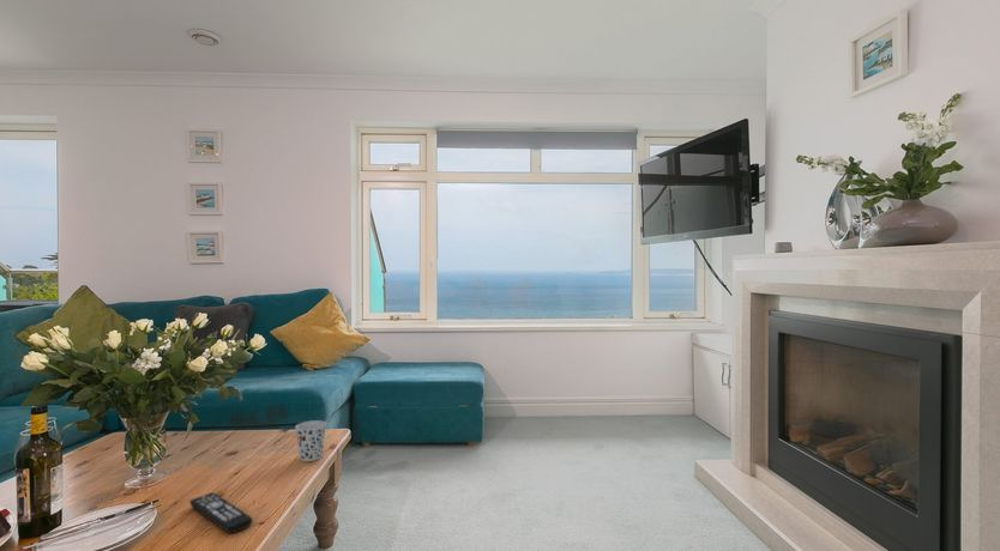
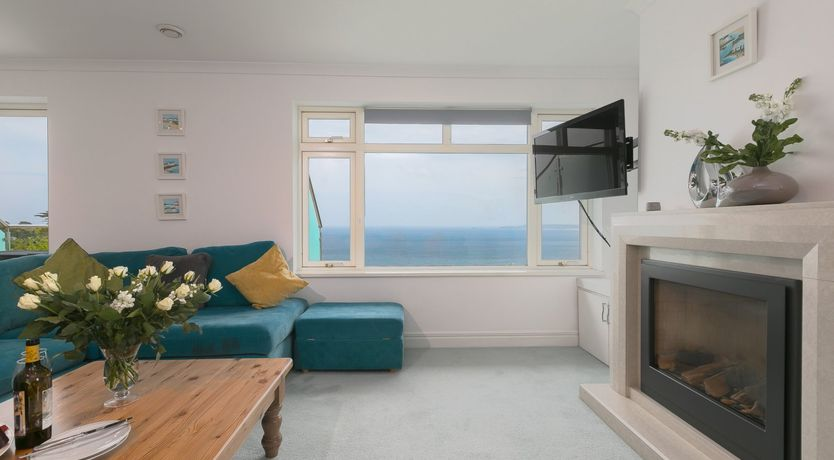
- cup (311, 441)
- remote control (219, 511)
